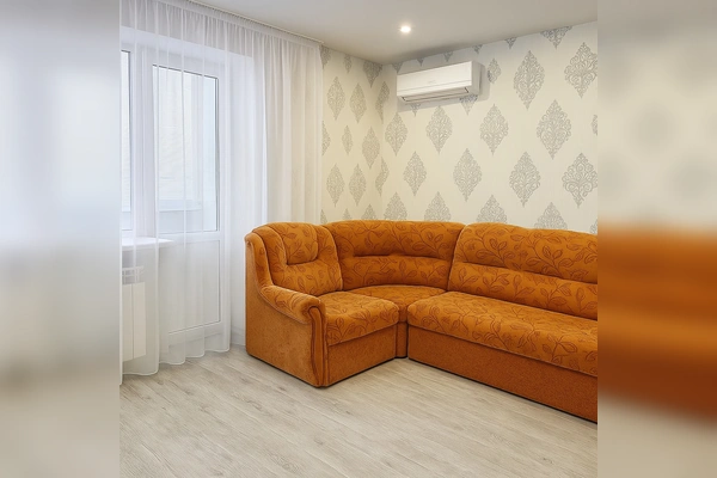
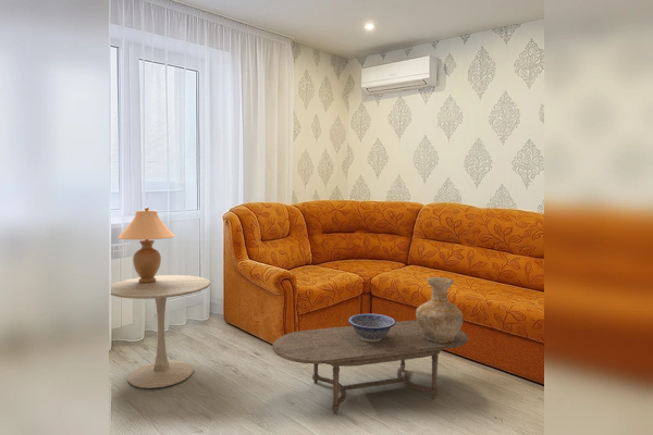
+ decorative bowl (371, 328)
+ table lamp (147, 244)
+ coffee table (372, 363)
+ vase (439, 309)
+ side table (161, 330)
